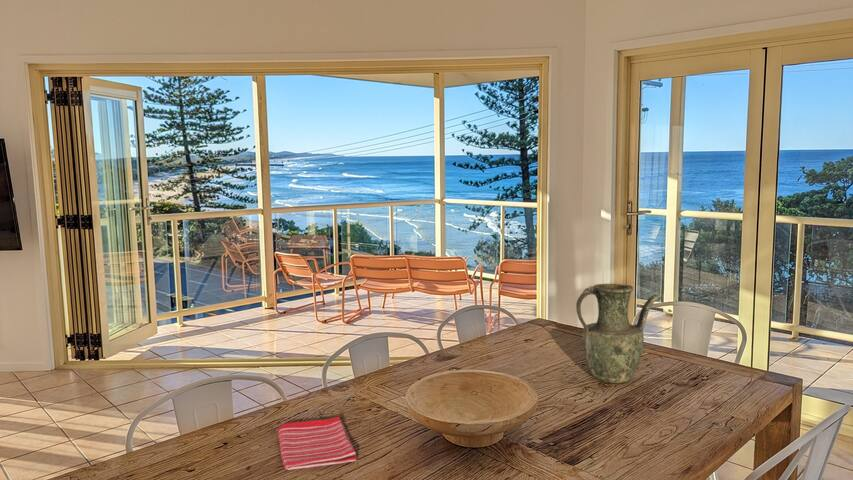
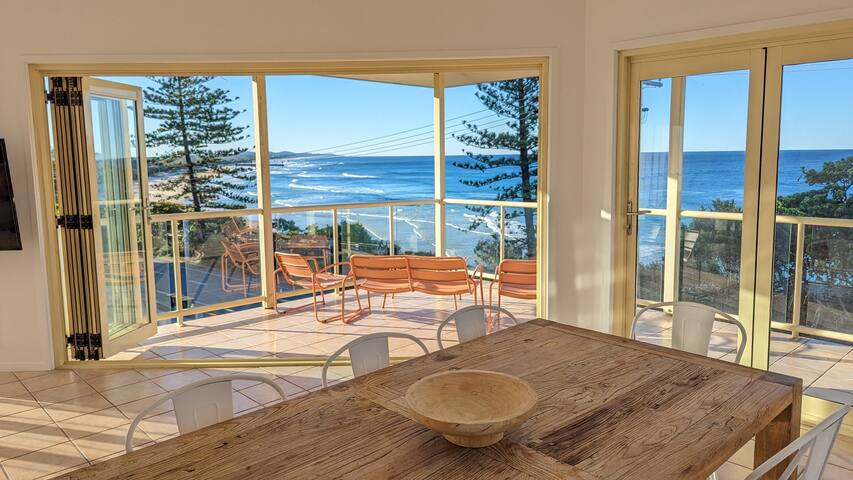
- pitcher (620, 331)
- dish towel (315, 441)
